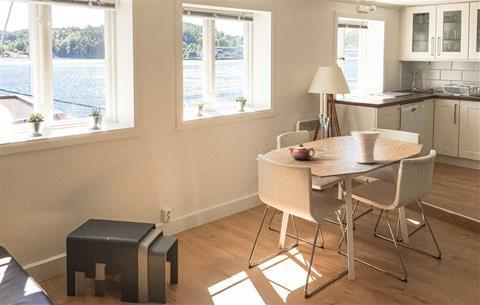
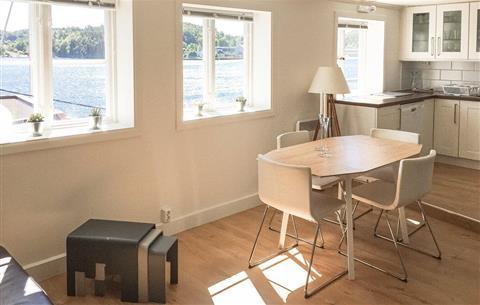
- vase (364, 147)
- teapot (301, 151)
